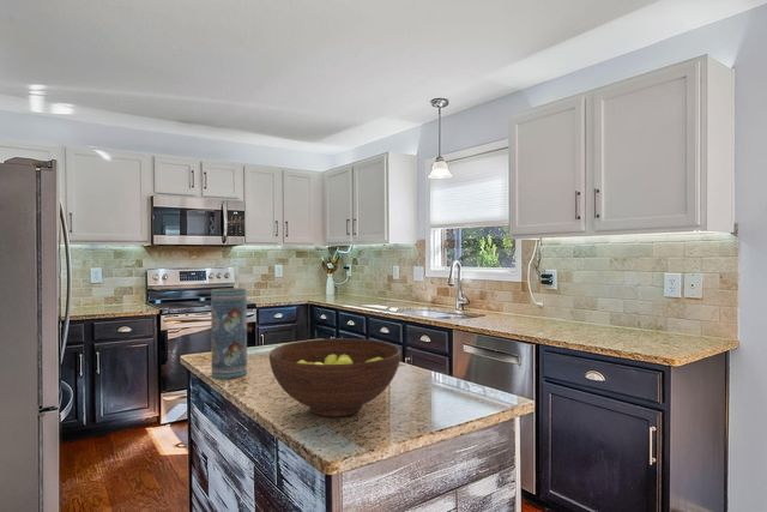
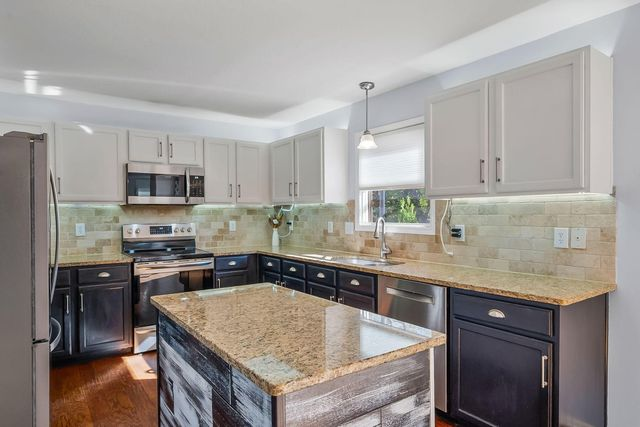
- fruit bowl (336, 379)
- vase (229, 331)
